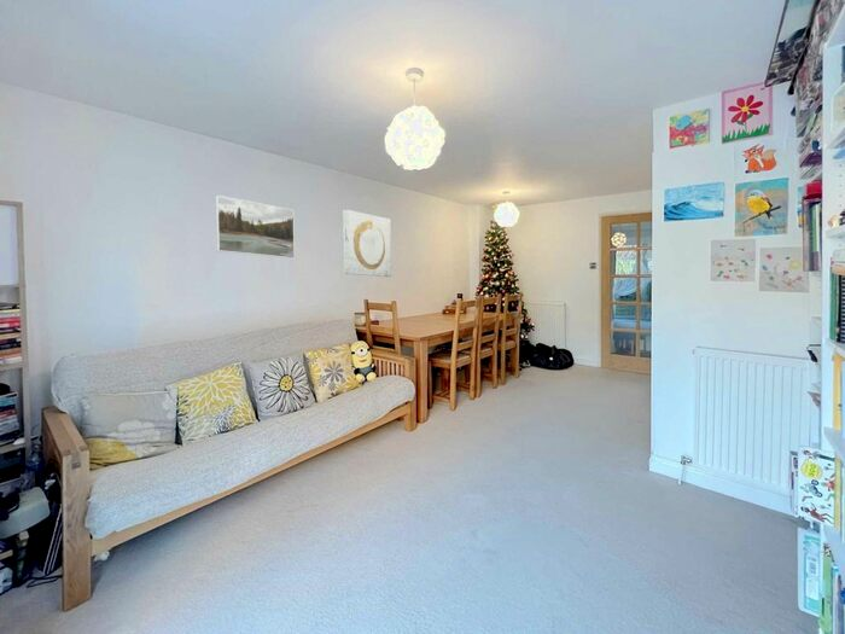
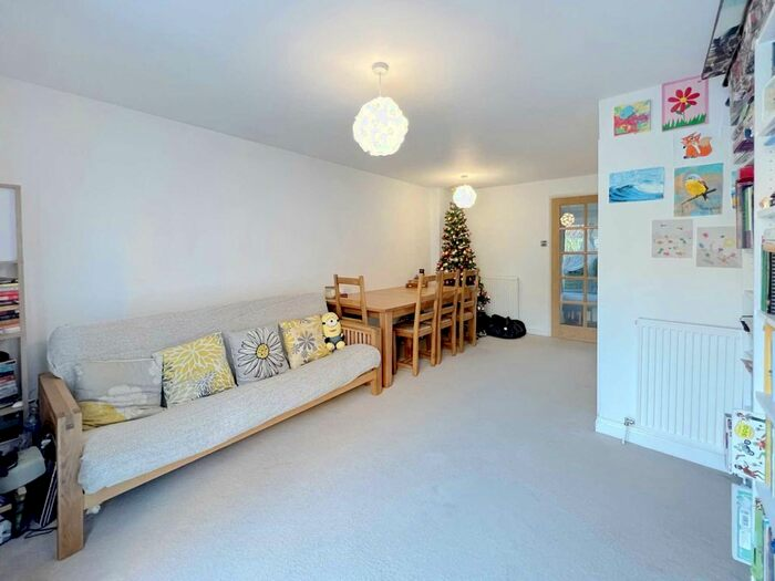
- wall art (368, 244)
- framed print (257, 228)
